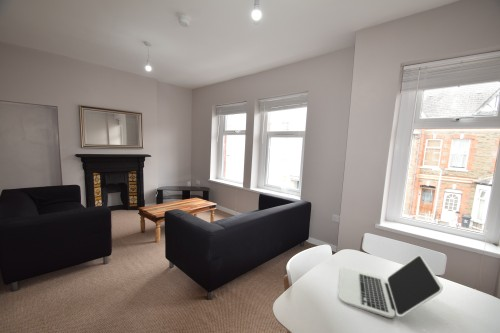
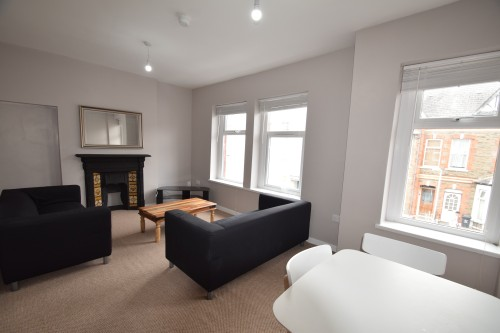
- laptop (381, 277)
